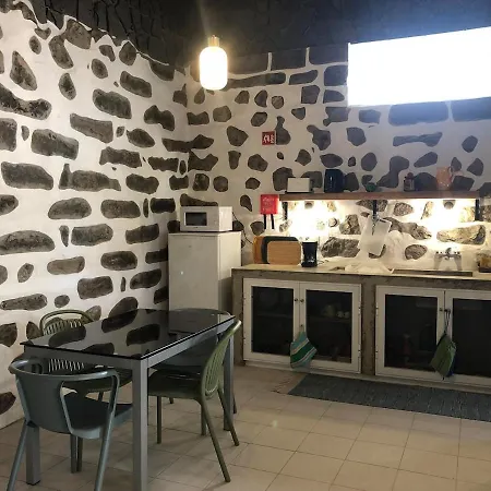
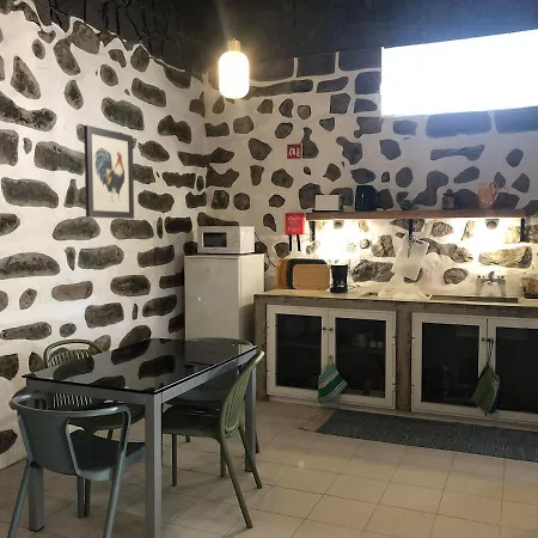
+ wall art (110, 175)
